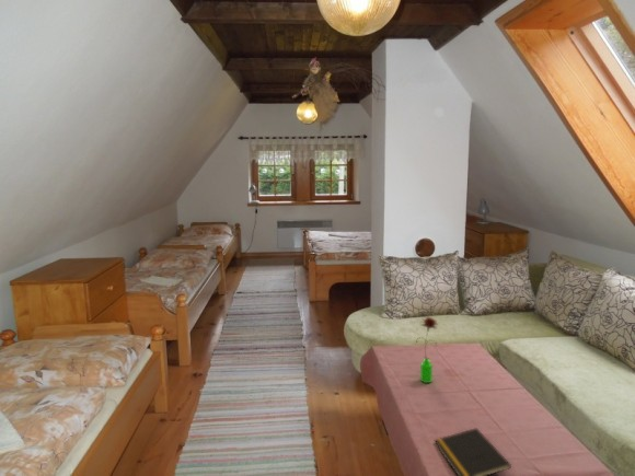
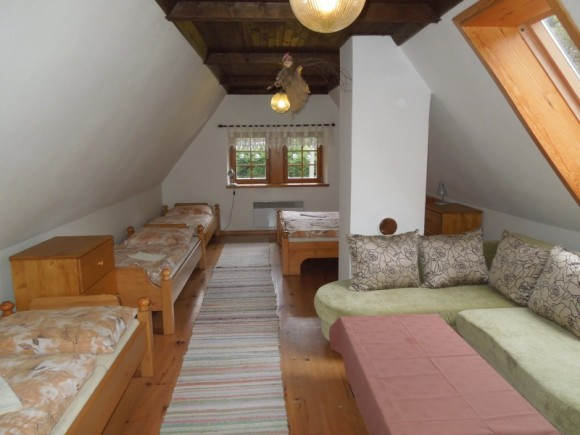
- flower (425, 349)
- notepad (470, 453)
